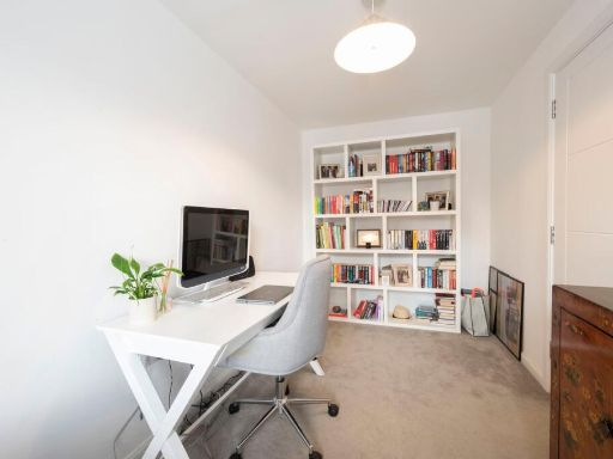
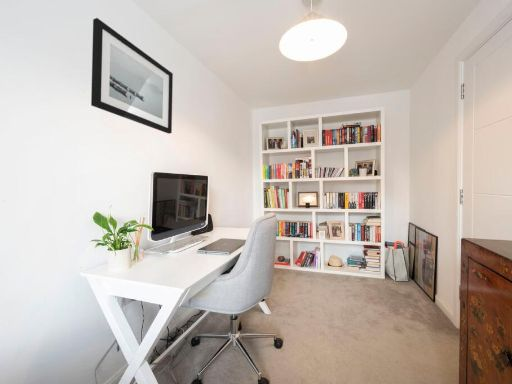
+ wall art (139, 86)
